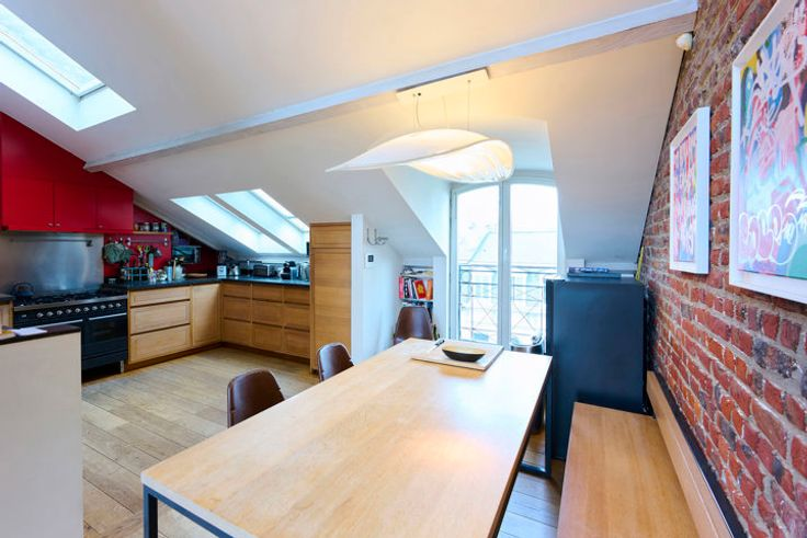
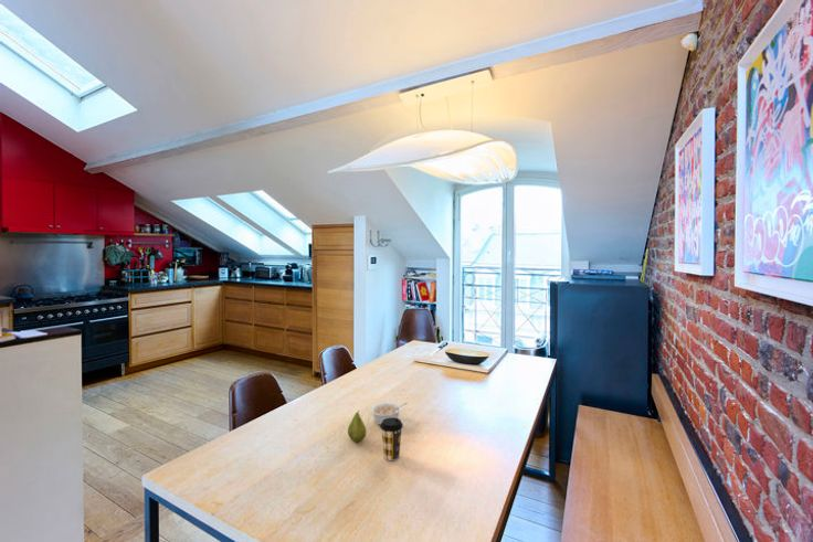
+ legume (387, 413)
+ fruit (357, 424)
+ coffee cup (391, 438)
